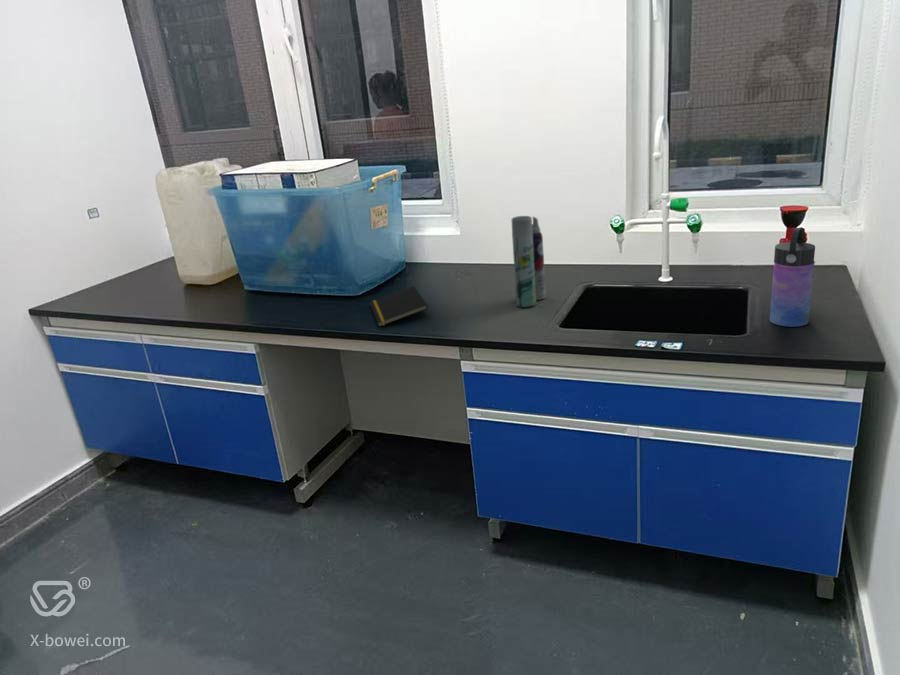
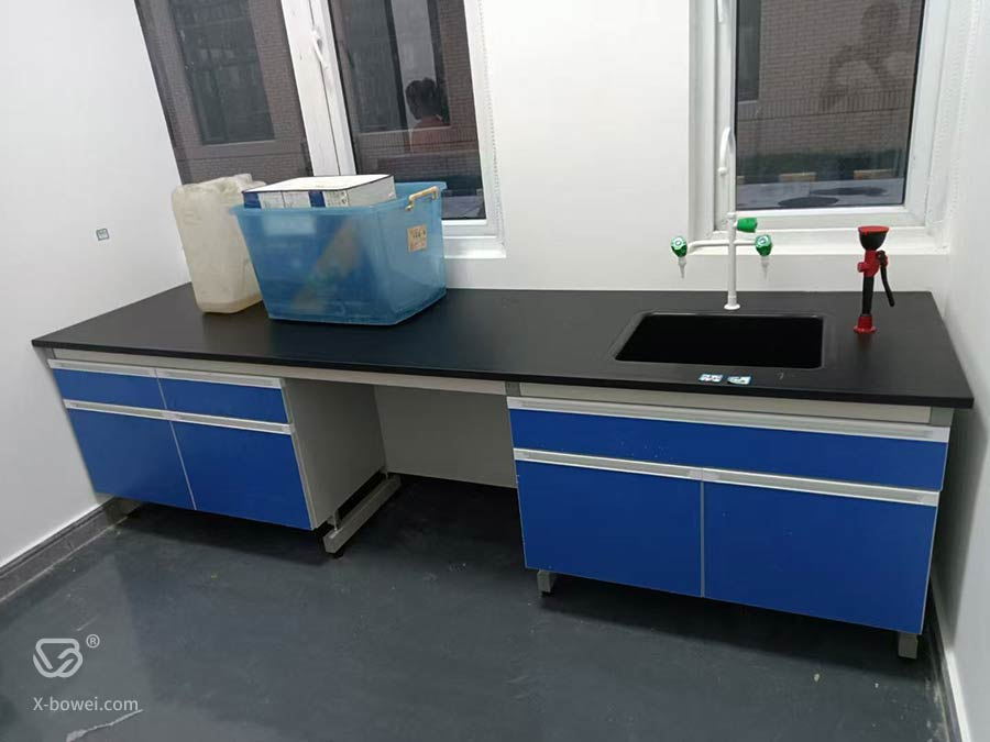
- water bottle (792, 275)
- aerosol can (528, 259)
- notepad (397, 305)
